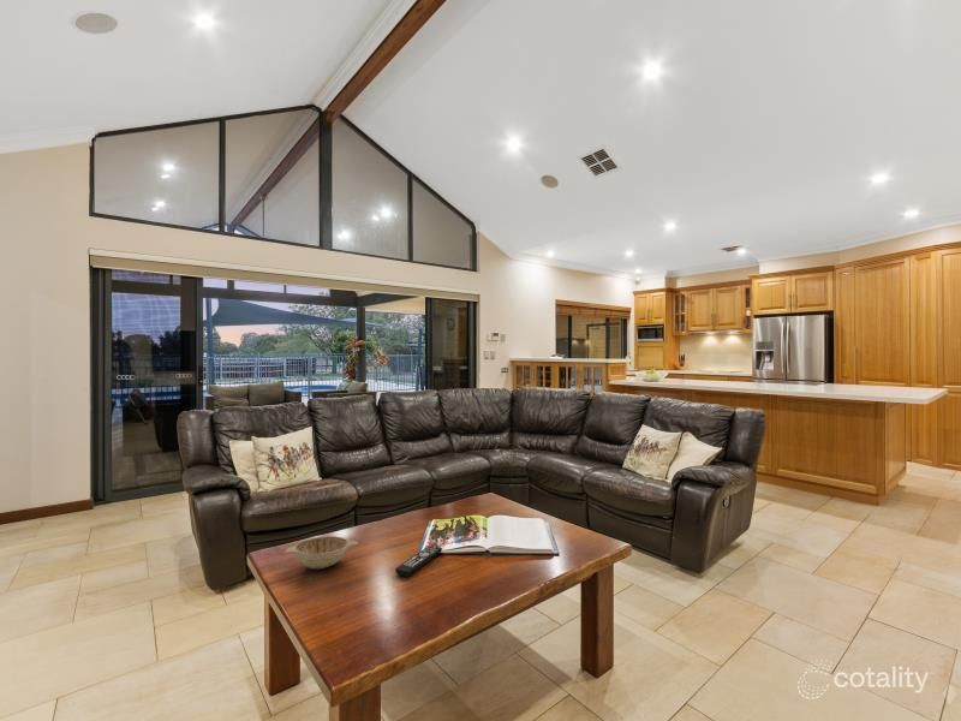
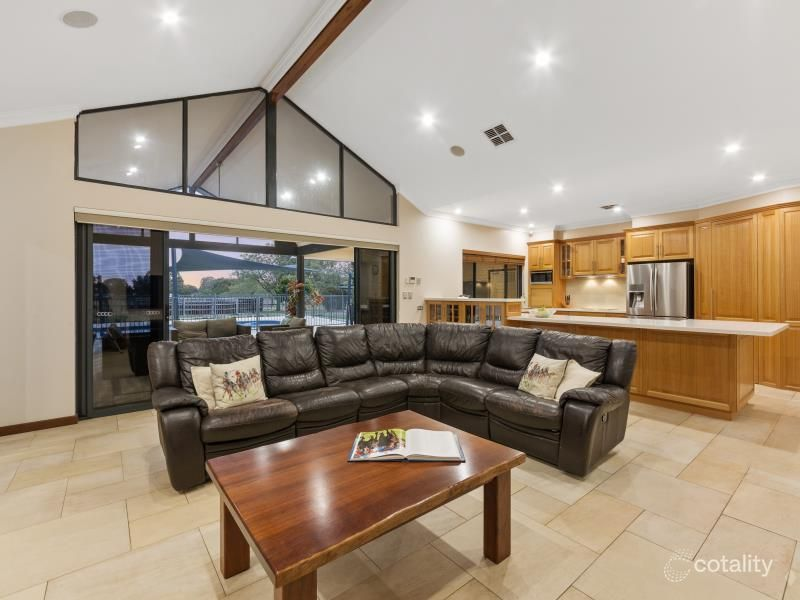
- decorative bowl (322, 553)
- remote control (419, 560)
